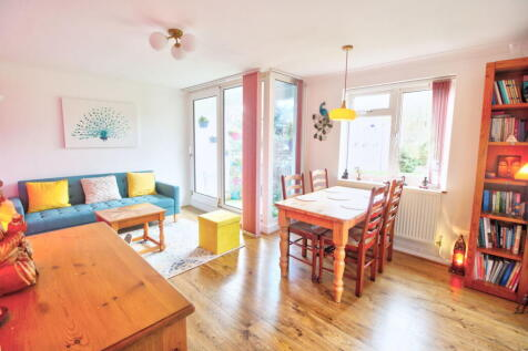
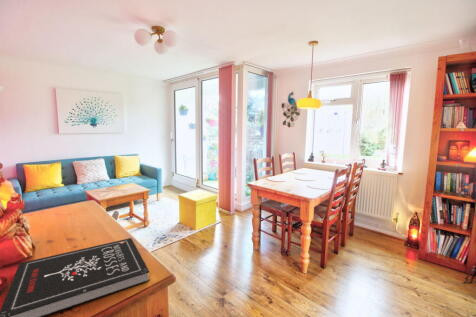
+ book (83, 270)
